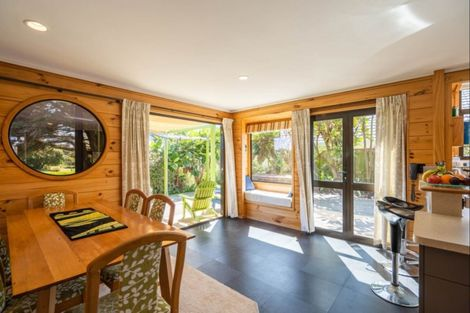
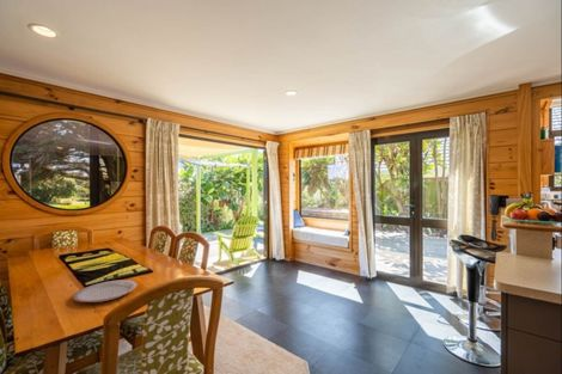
+ plate (106, 292)
